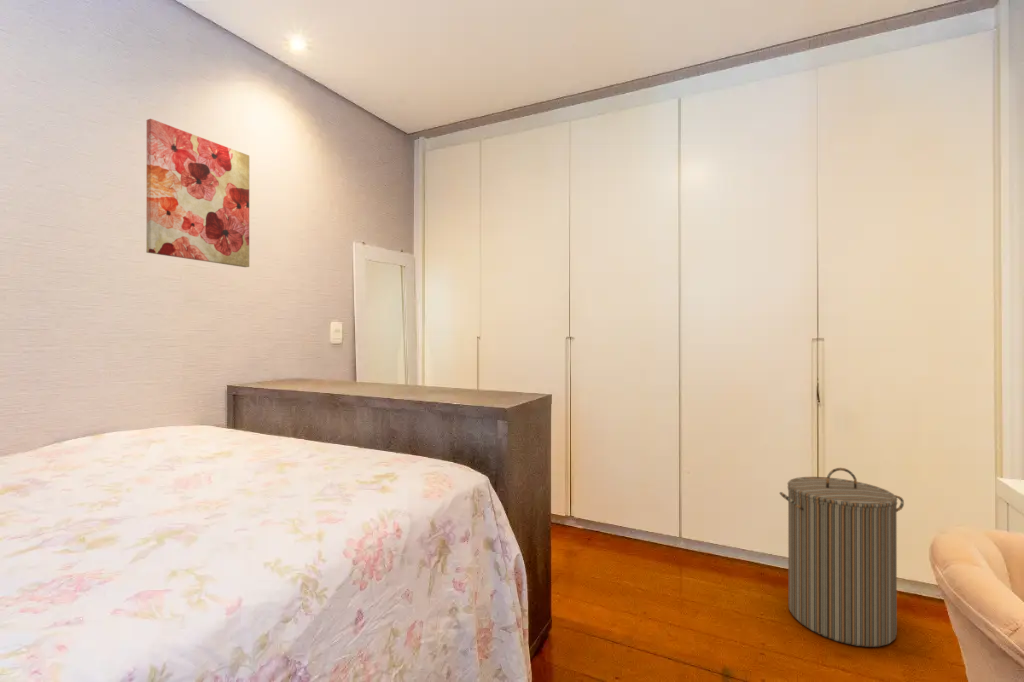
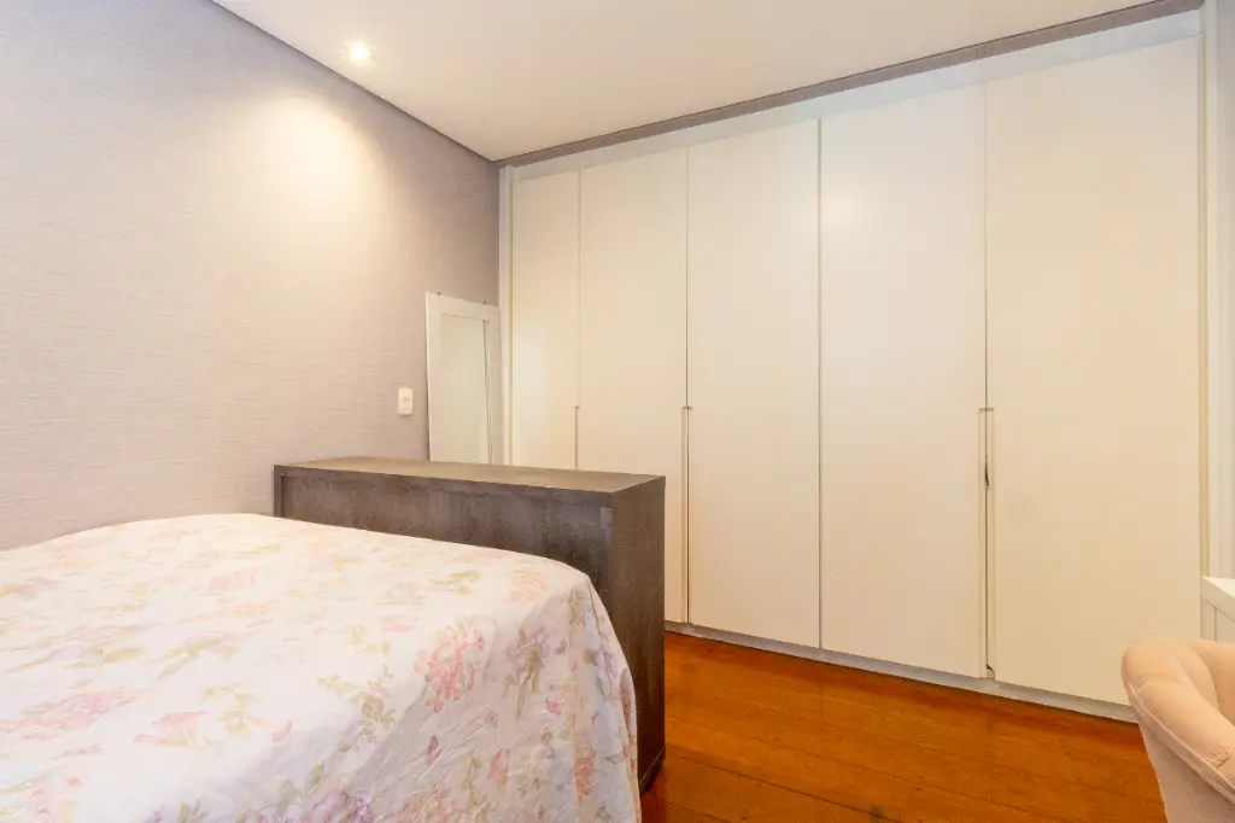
- wall art (202, 199)
- laundry hamper (839, 543)
